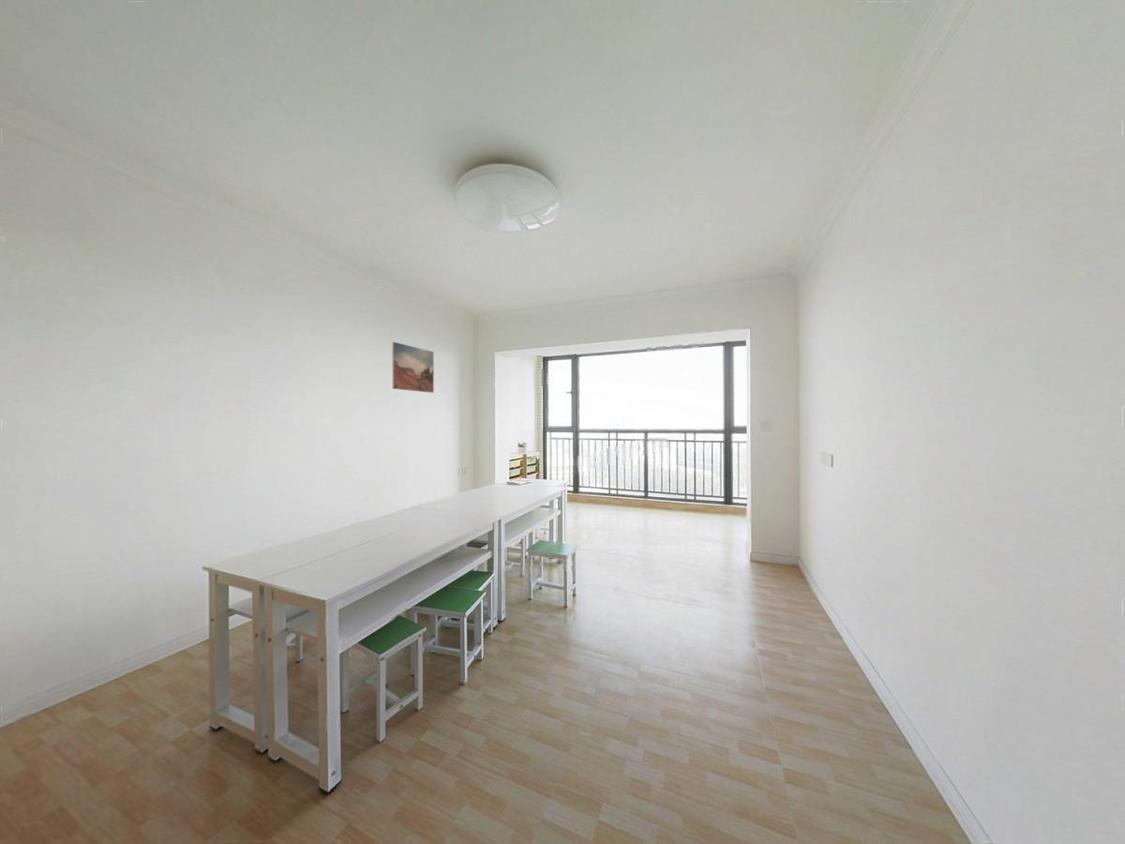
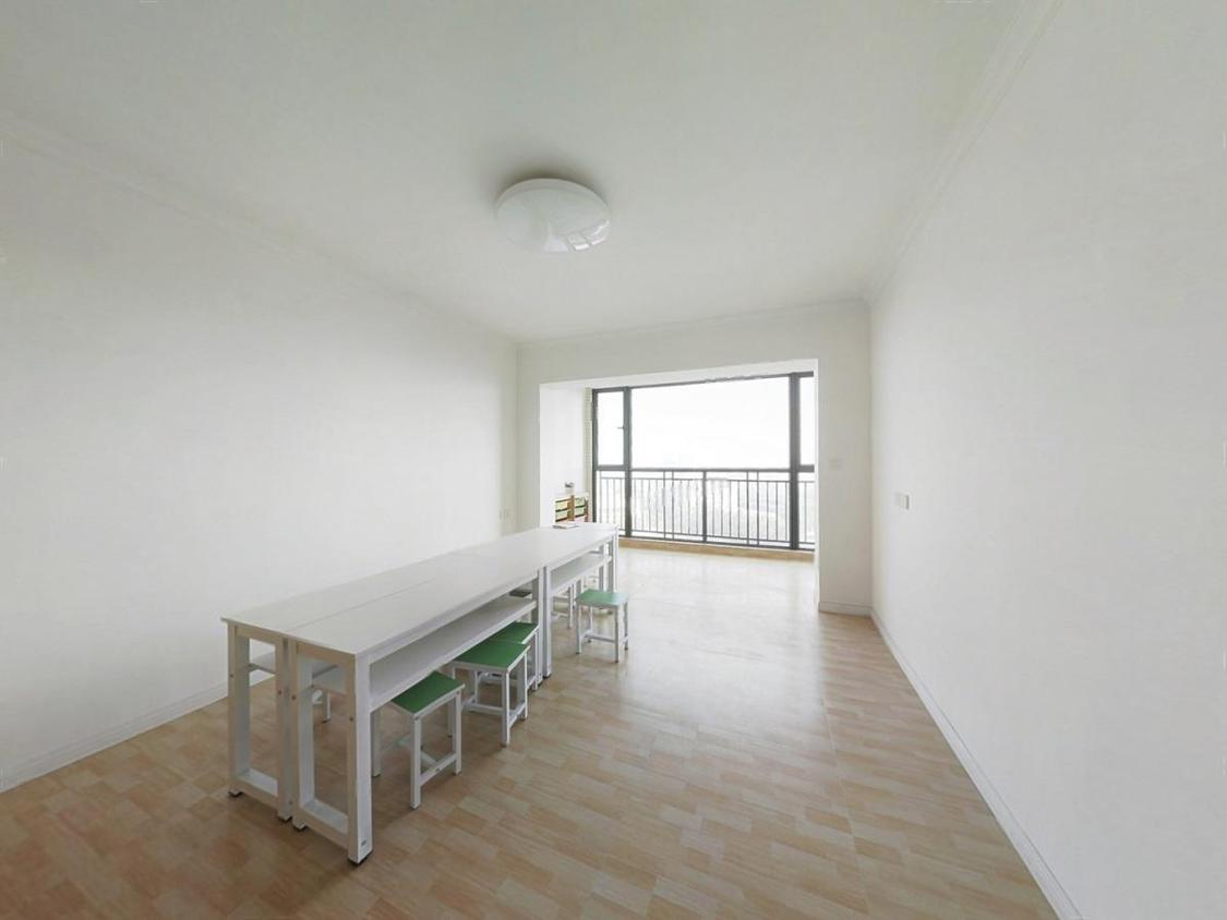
- wall art (414, 369)
